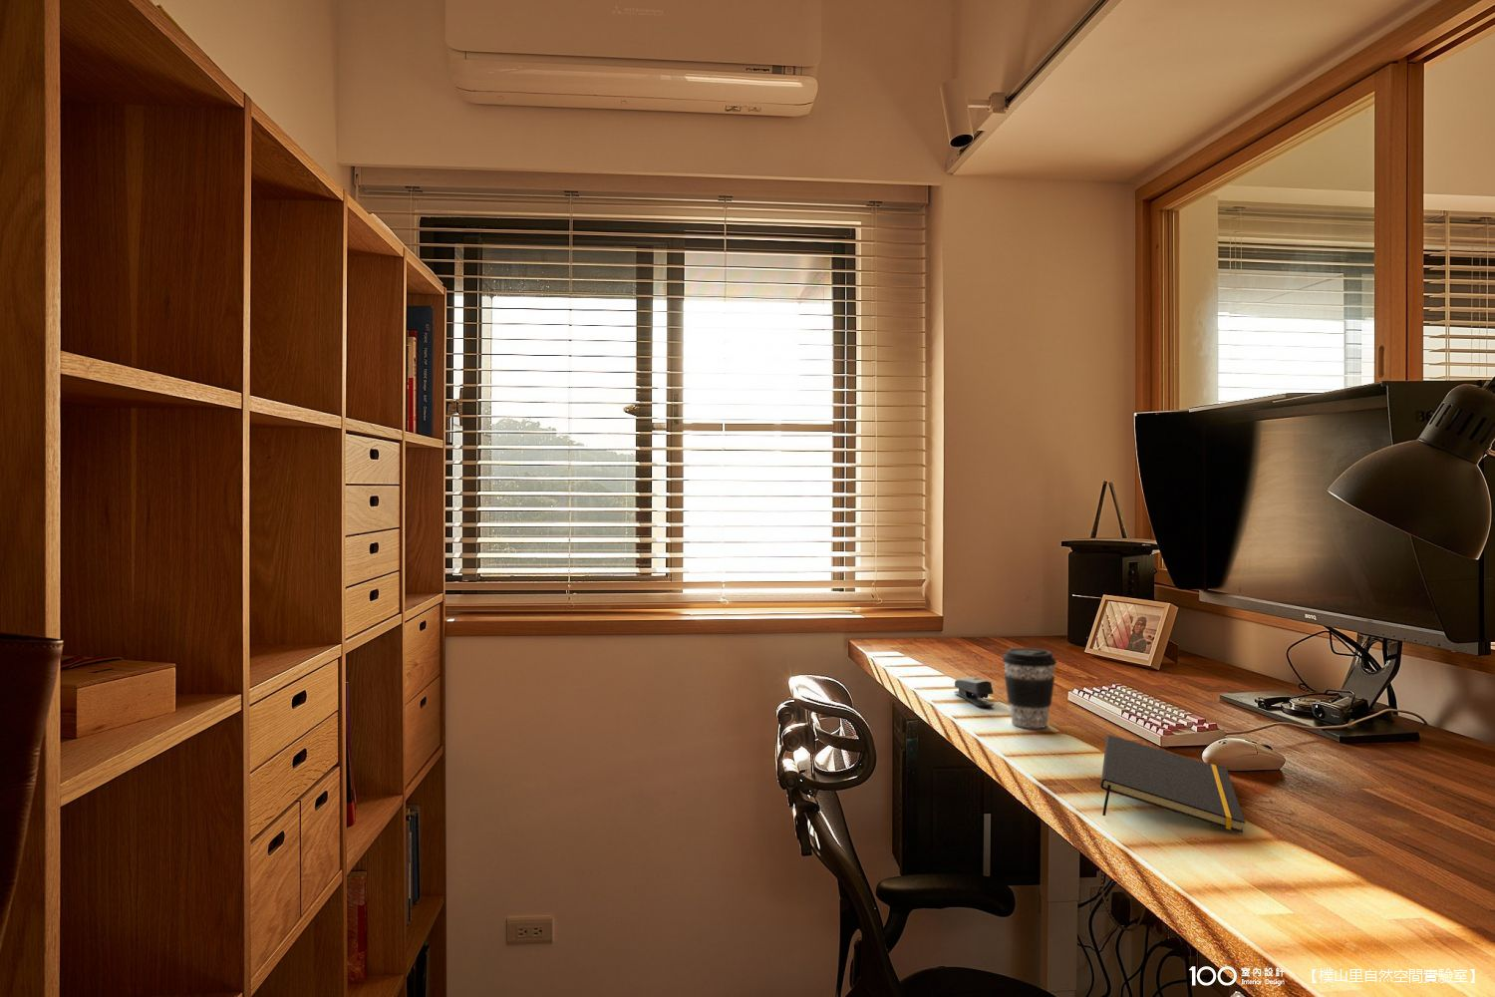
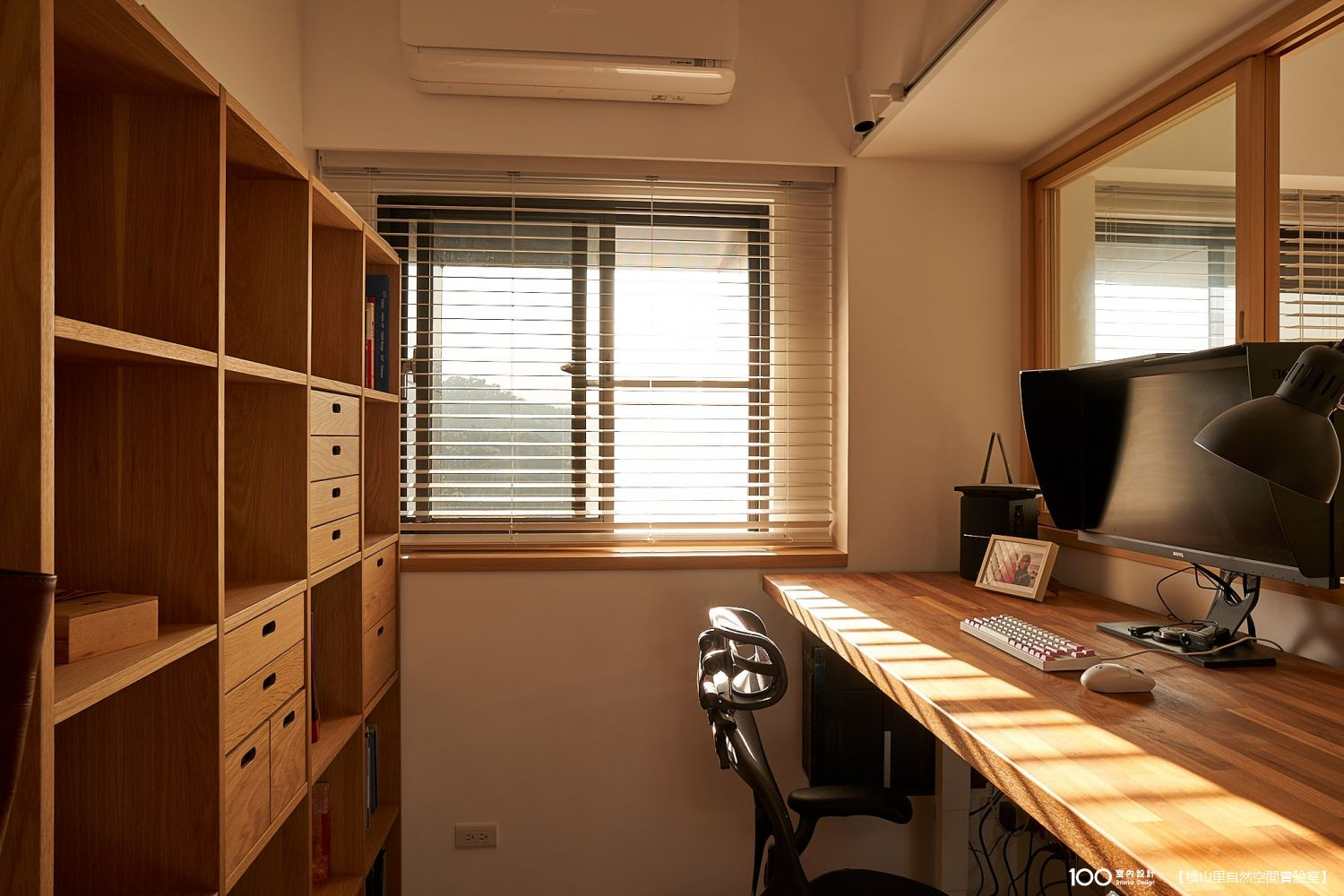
- notepad (1167, 778)
- coffee cup (1029, 687)
- stapler (972, 687)
